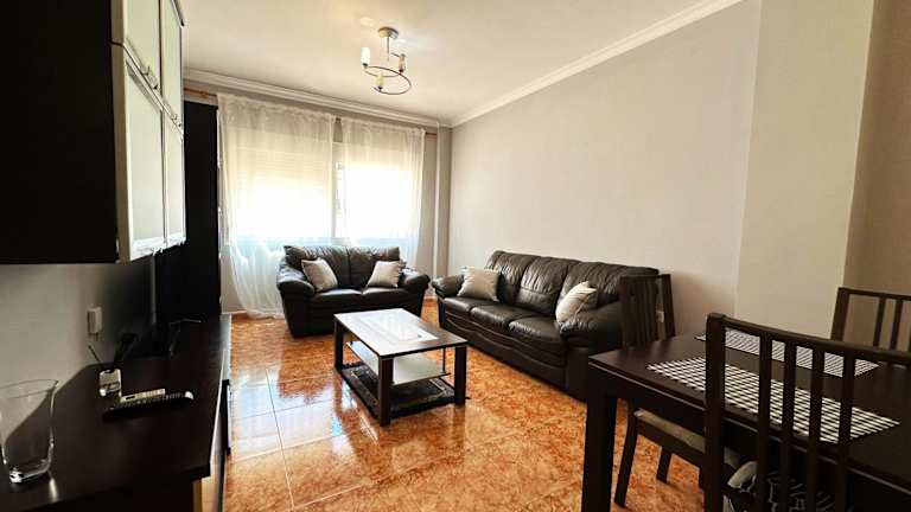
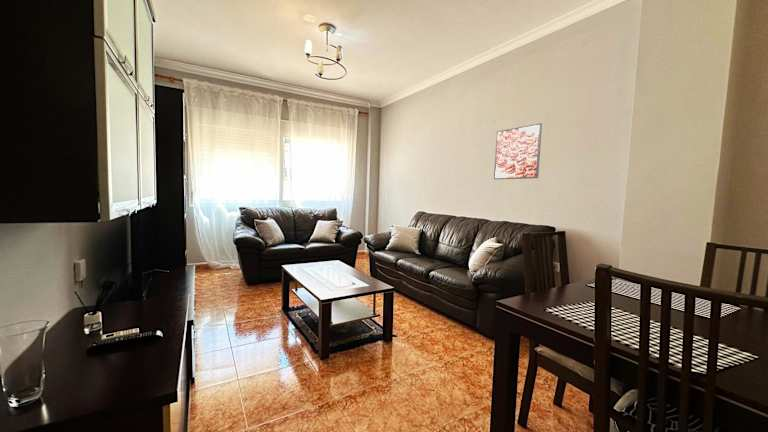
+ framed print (516, 153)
